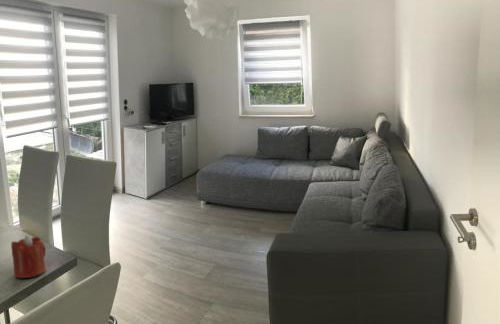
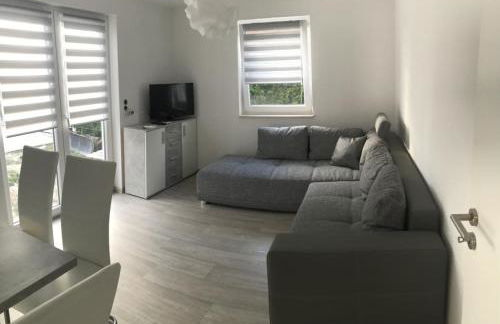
- candle (28, 253)
